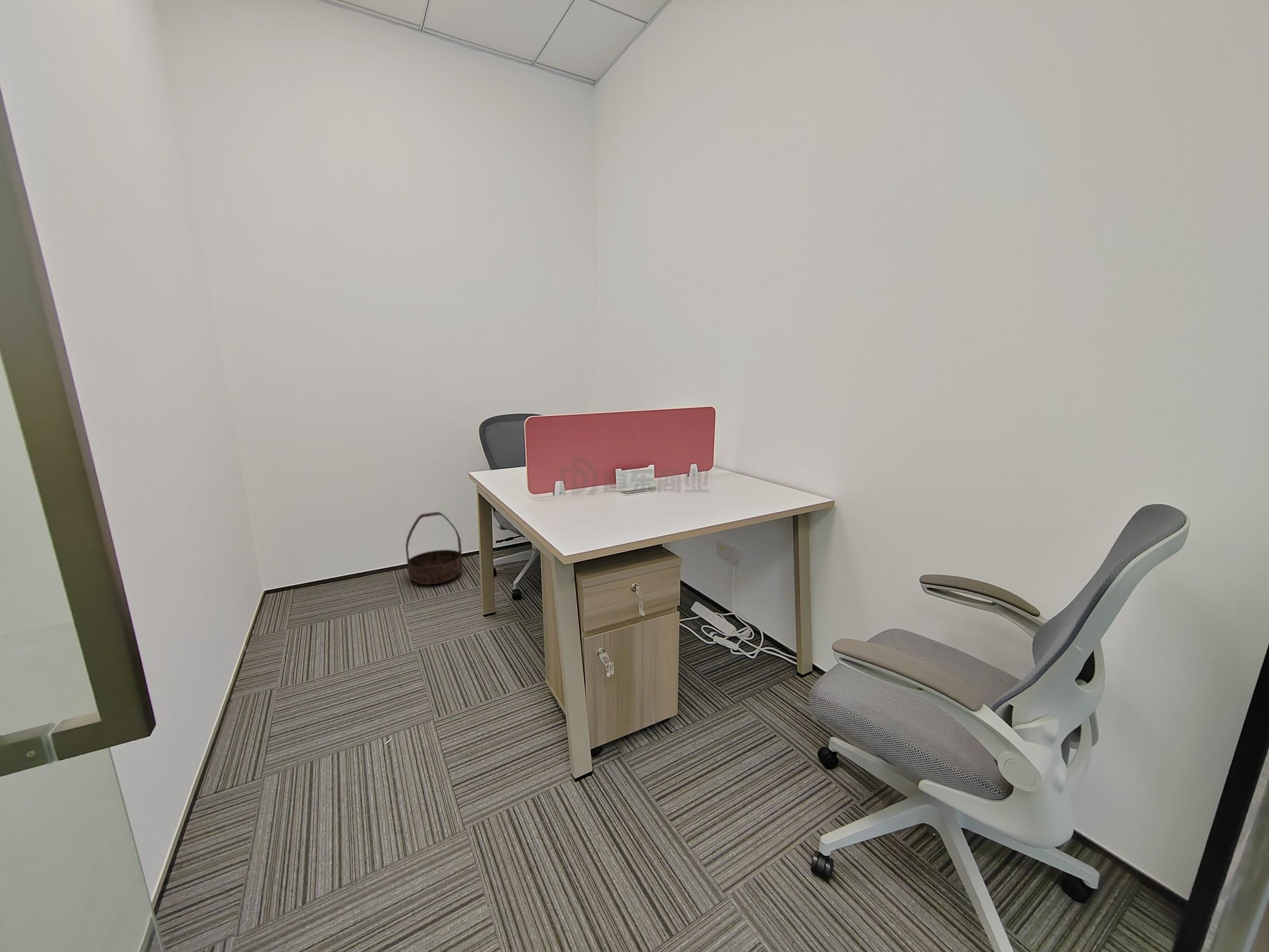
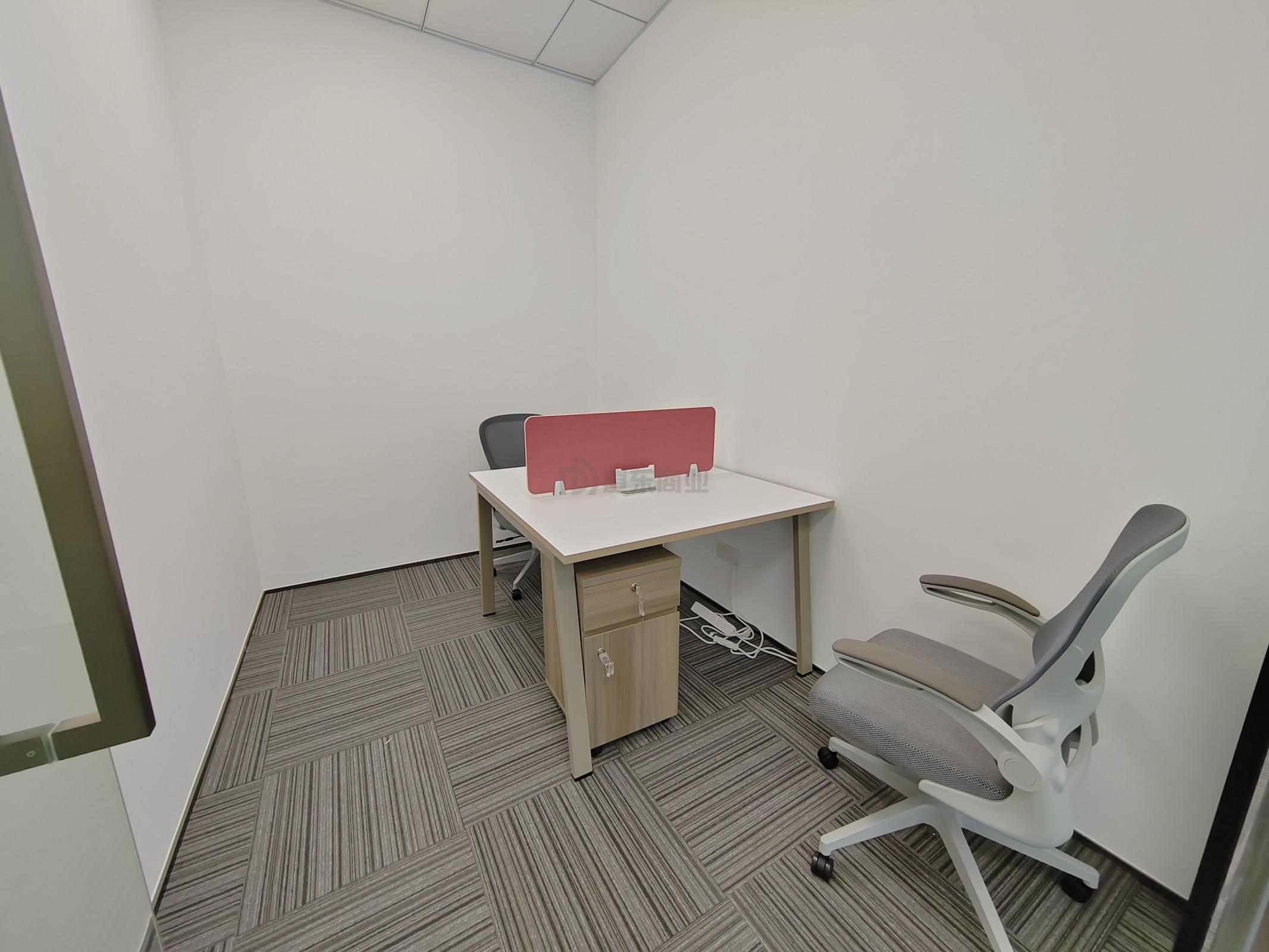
- basket (434, 550)
